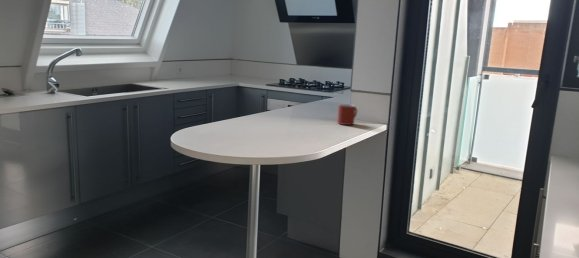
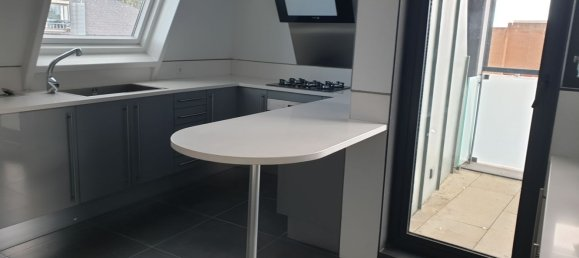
- mug (348, 114)
